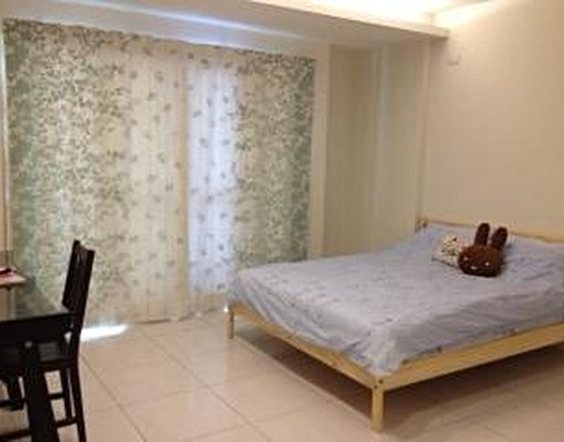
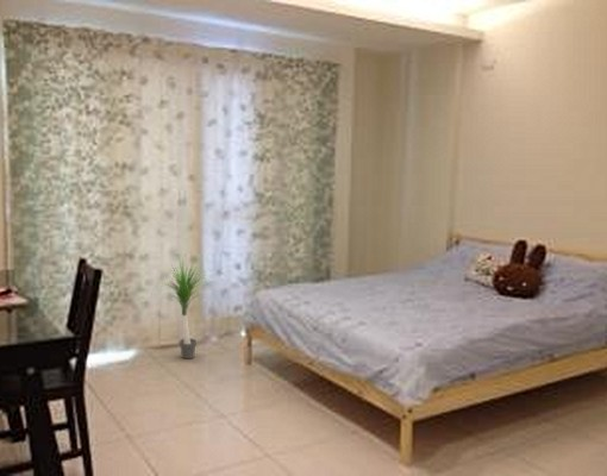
+ potted plant (184, 305)
